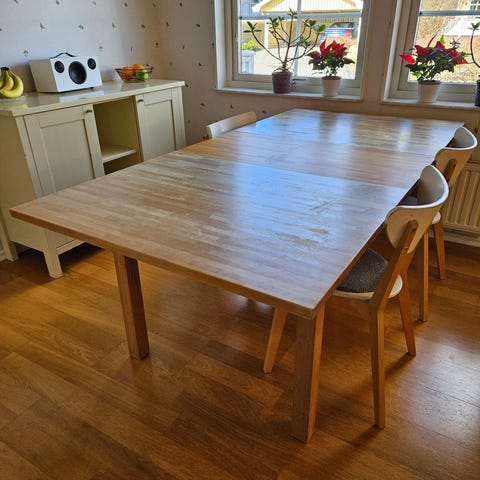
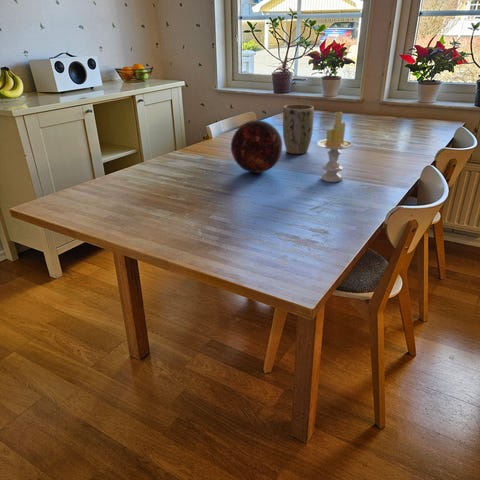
+ decorative orb (256, 146)
+ plant pot (297, 129)
+ candle (334, 145)
